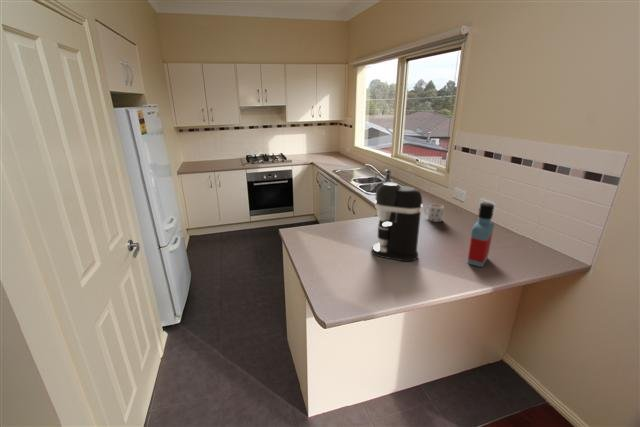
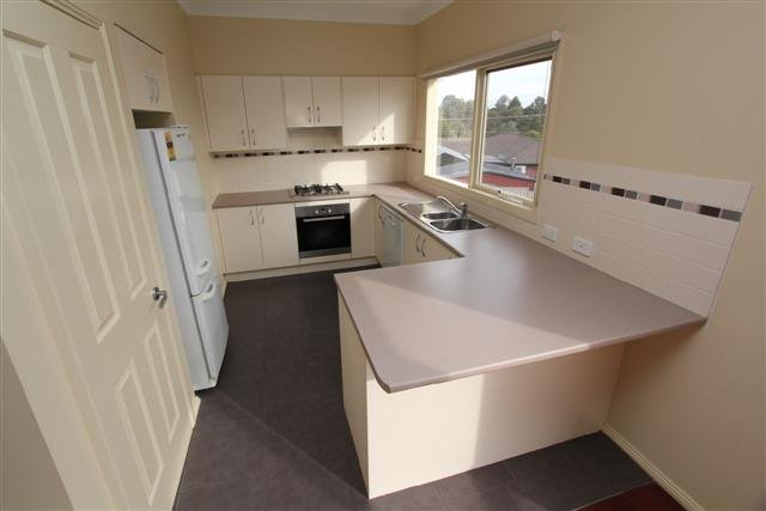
- bottle (482, 233)
- coffee maker (397, 219)
- mug (433, 212)
